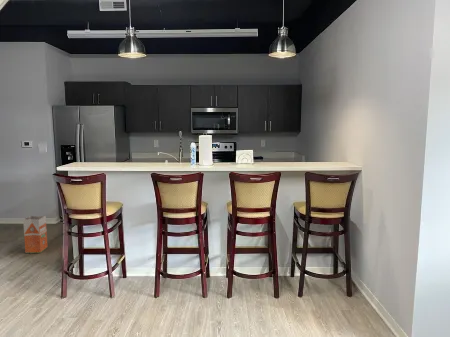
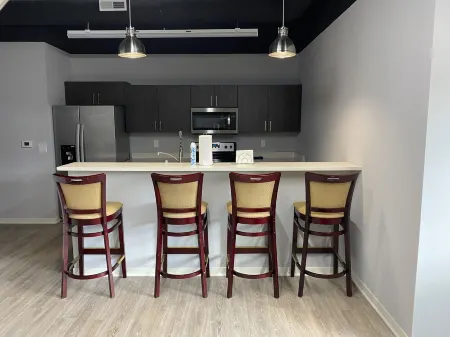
- waste bin (34, 233)
